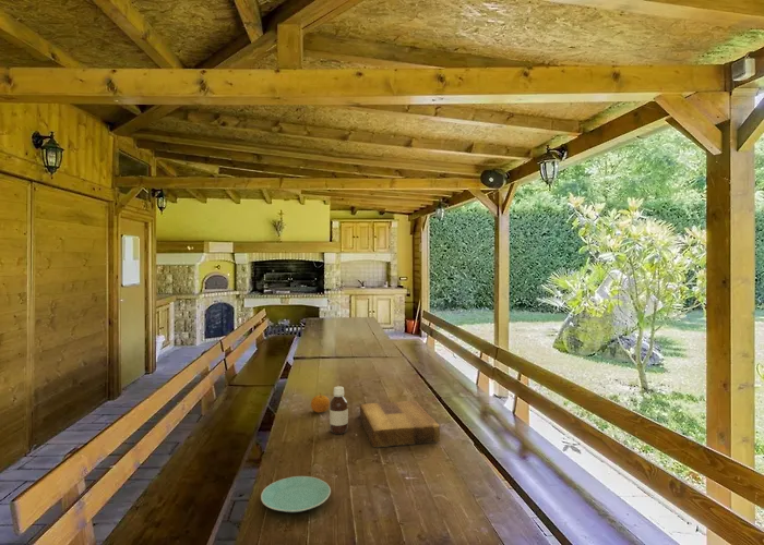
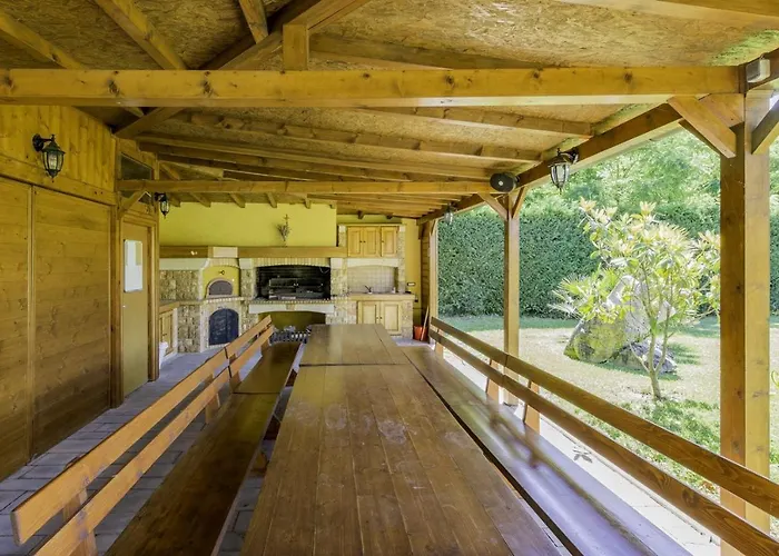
- cutting board (396, 421)
- fruit (320, 401)
- plate (296, 496)
- bottle (338, 409)
